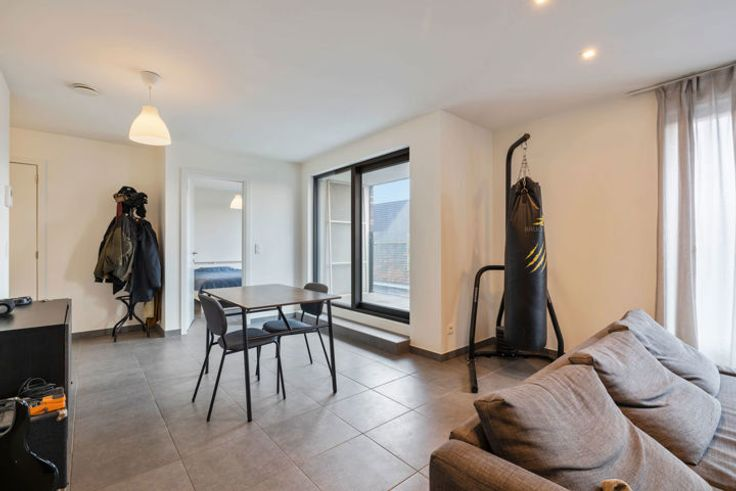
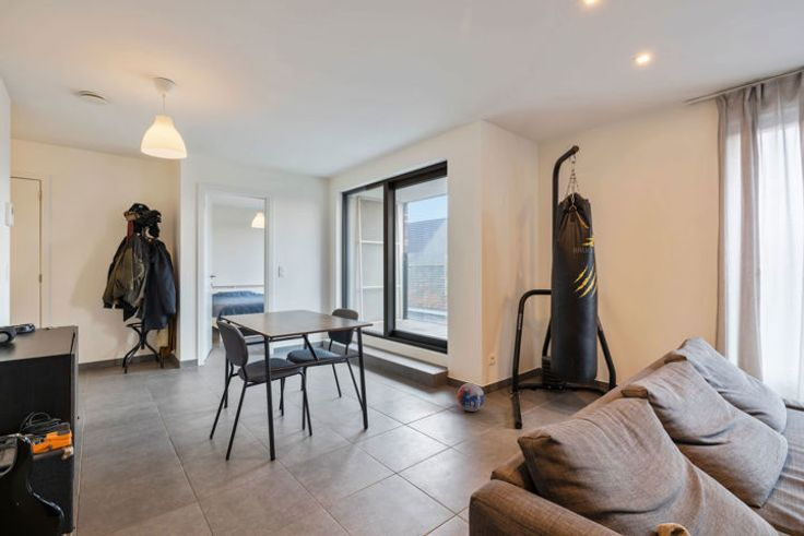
+ ball (470, 396)
